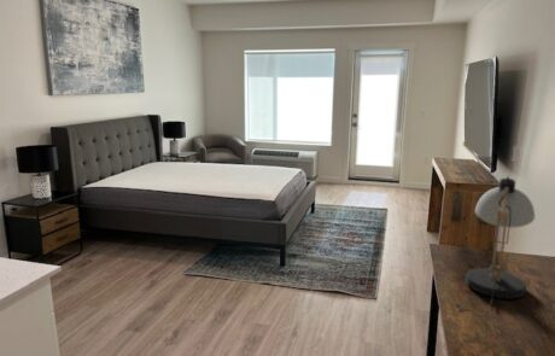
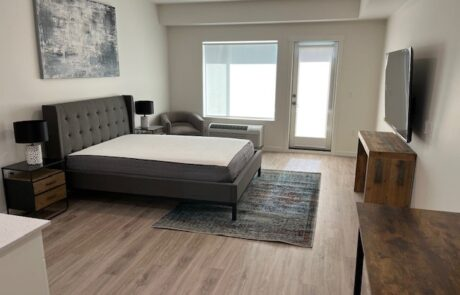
- desk lamp (503, 230)
